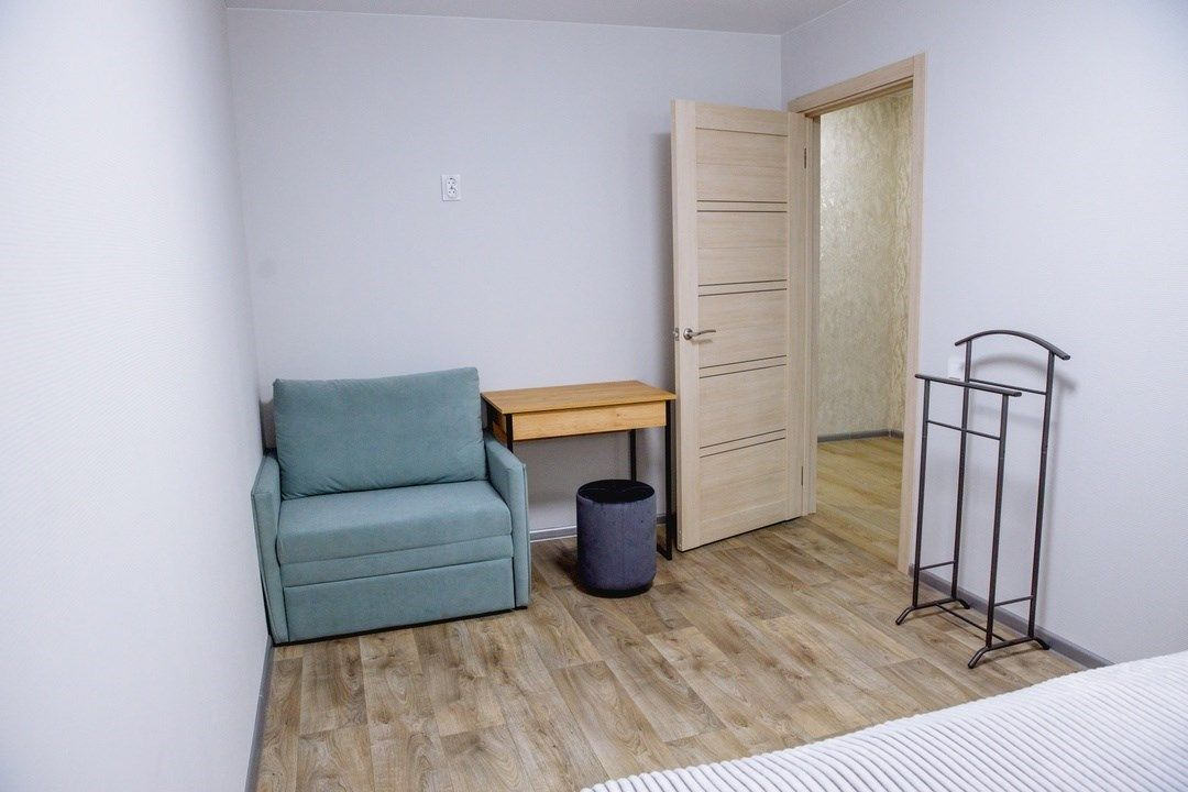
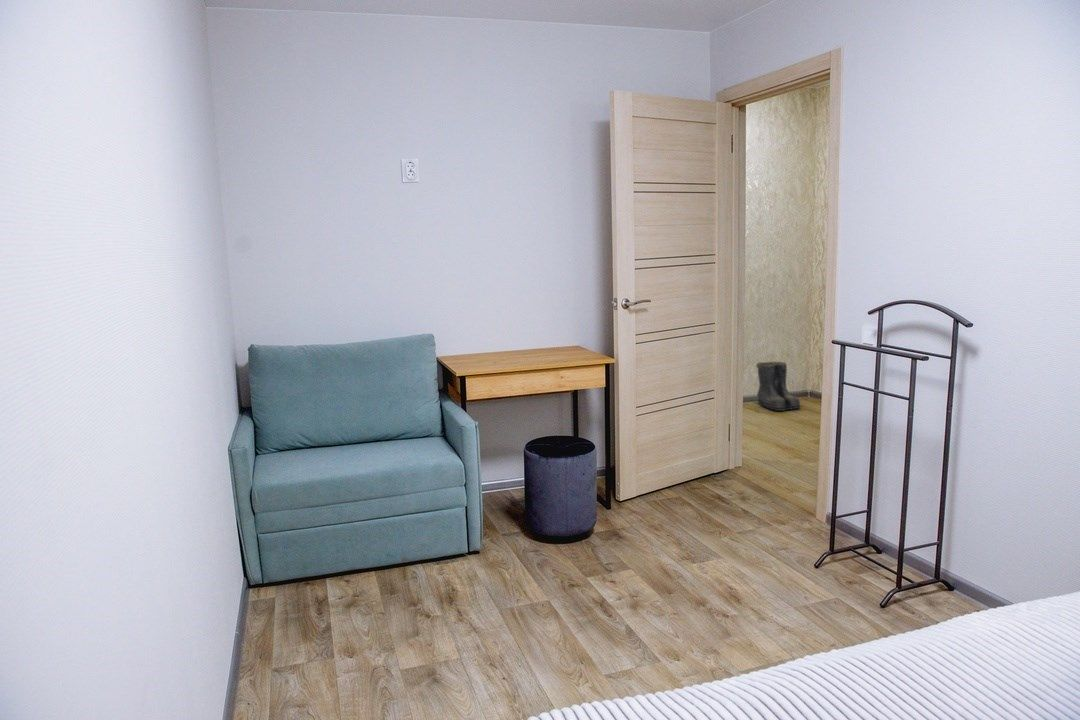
+ boots (777, 384)
